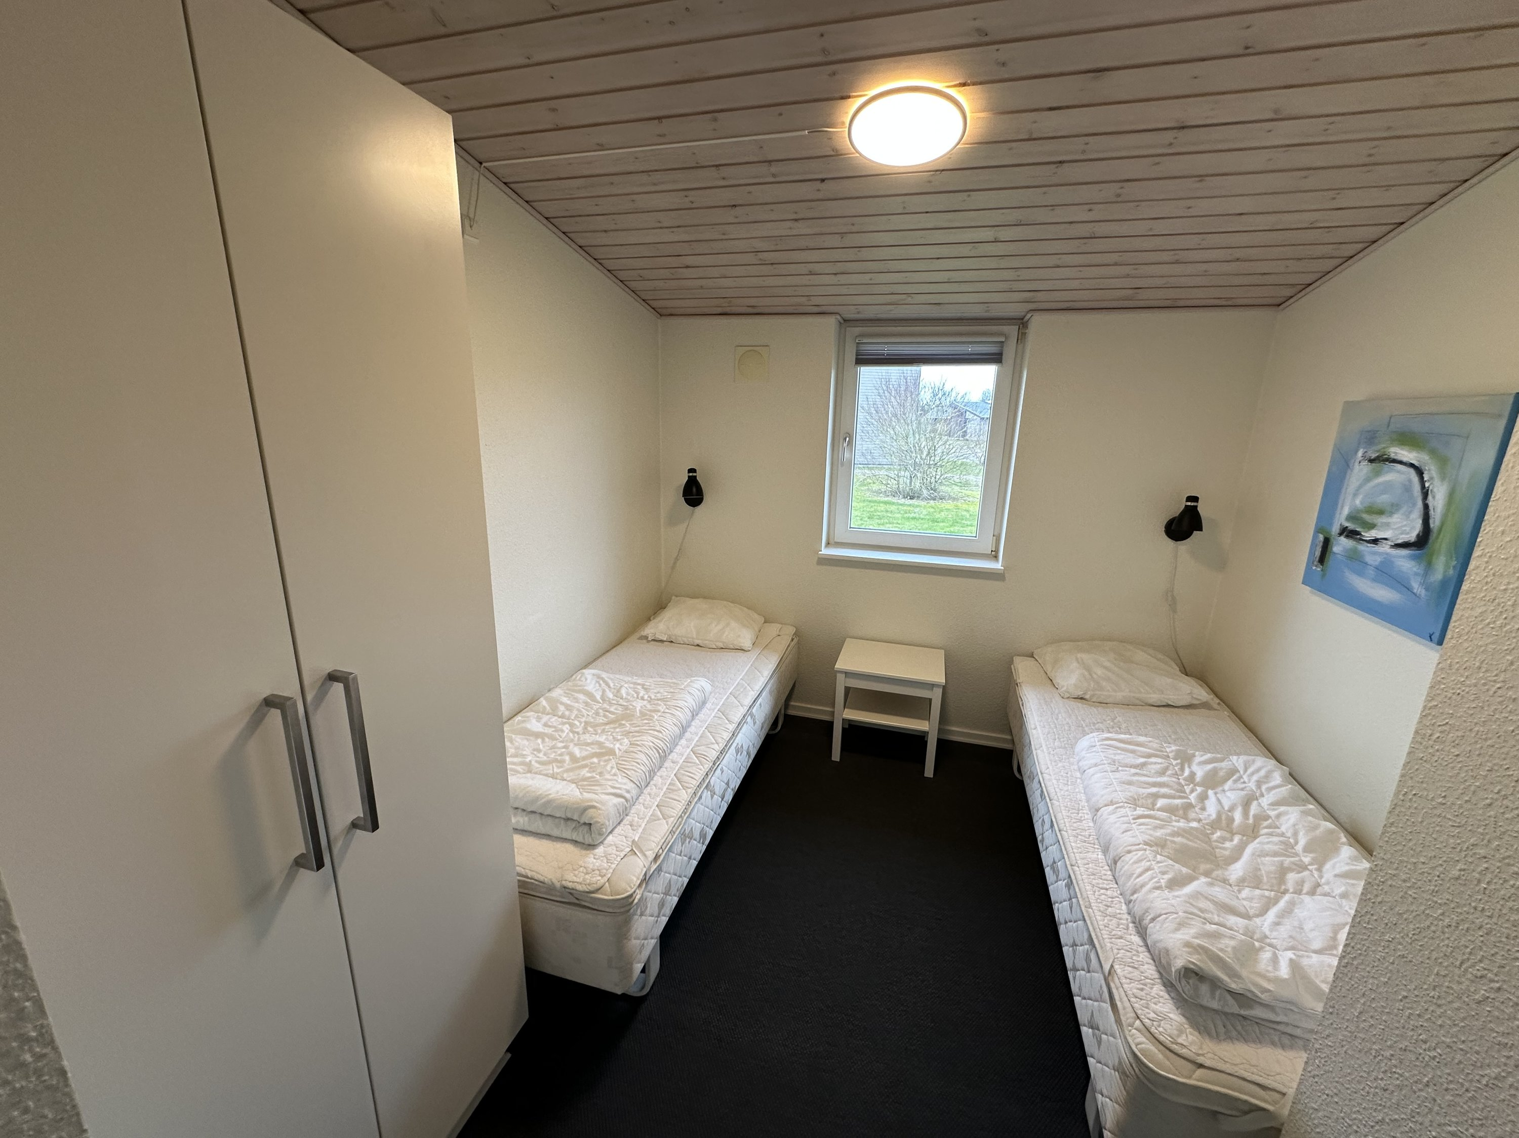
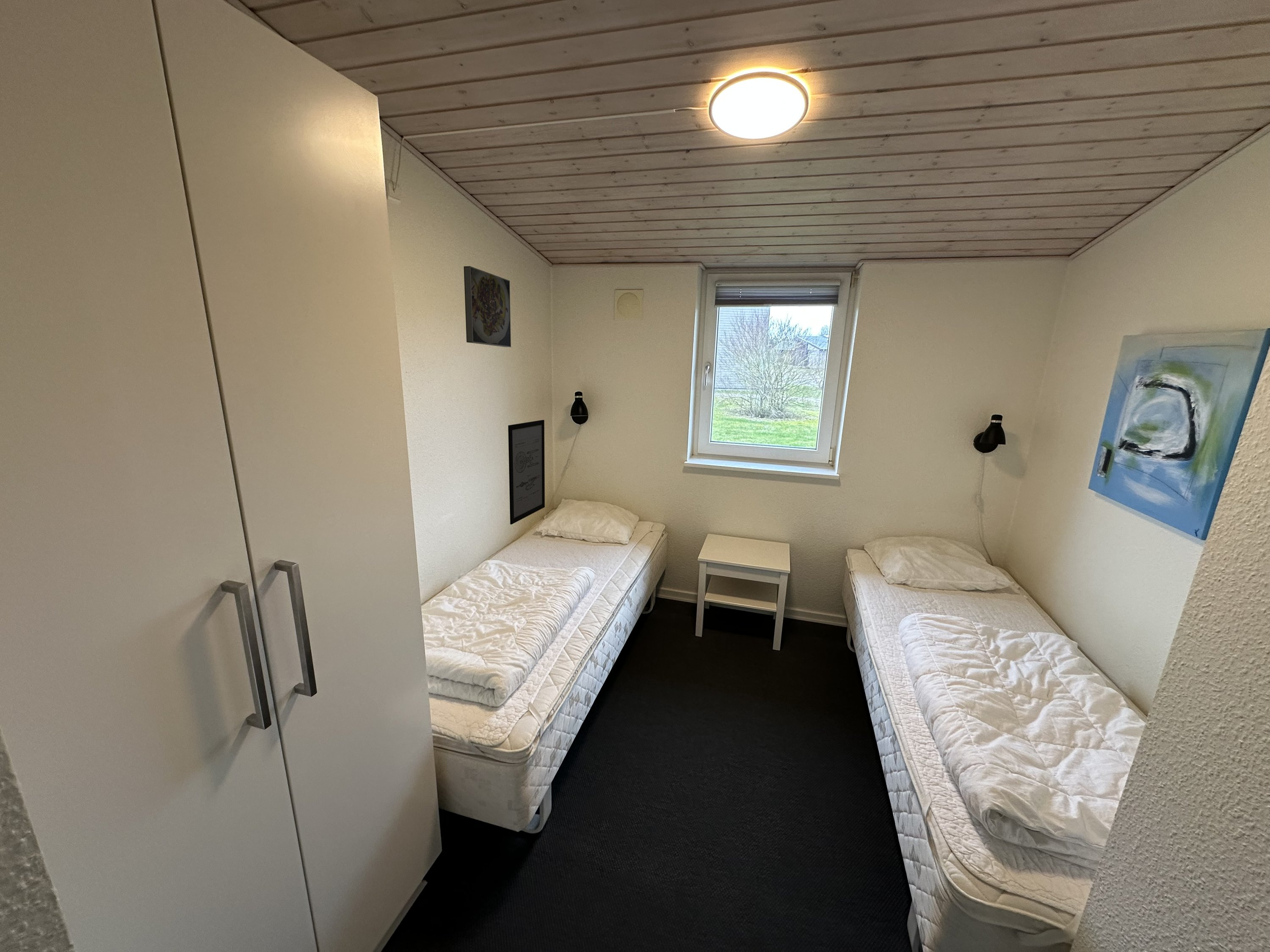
+ wall art (528, 470)
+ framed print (489, 310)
